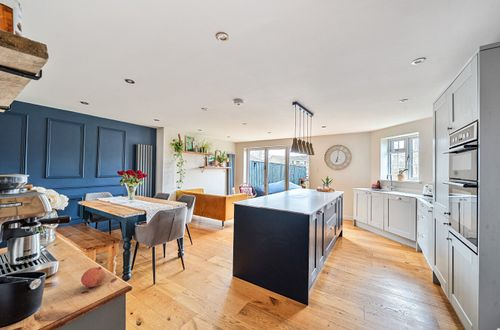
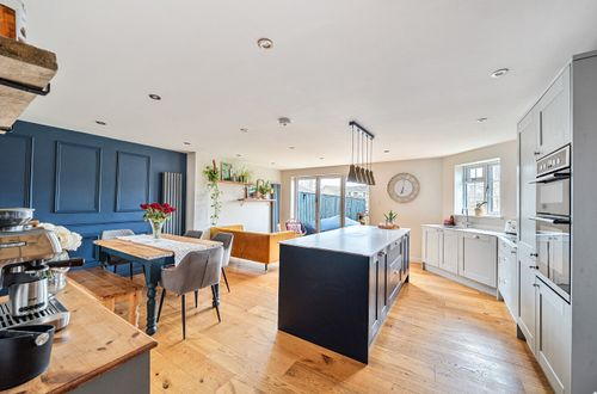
- pomegranate (93, 277)
